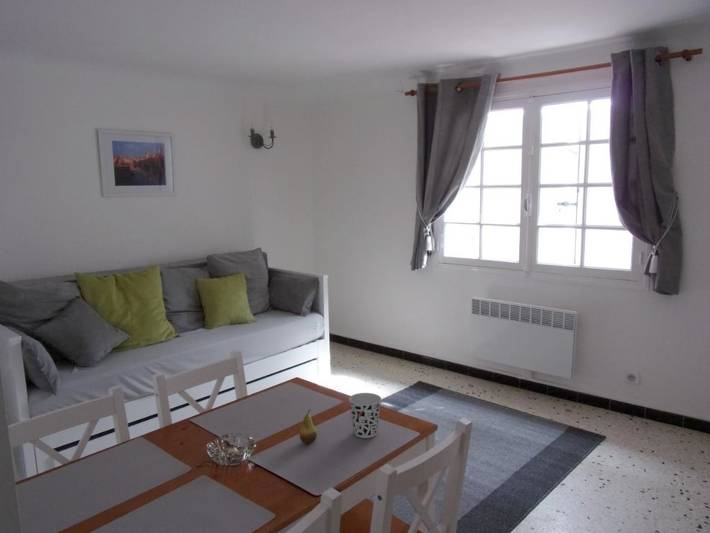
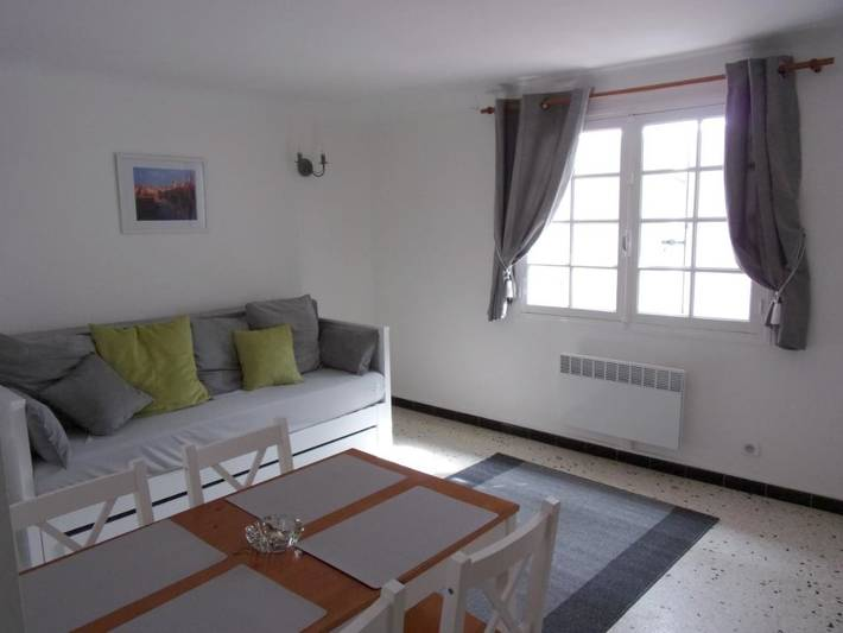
- cup (365, 415)
- fruit (308, 424)
